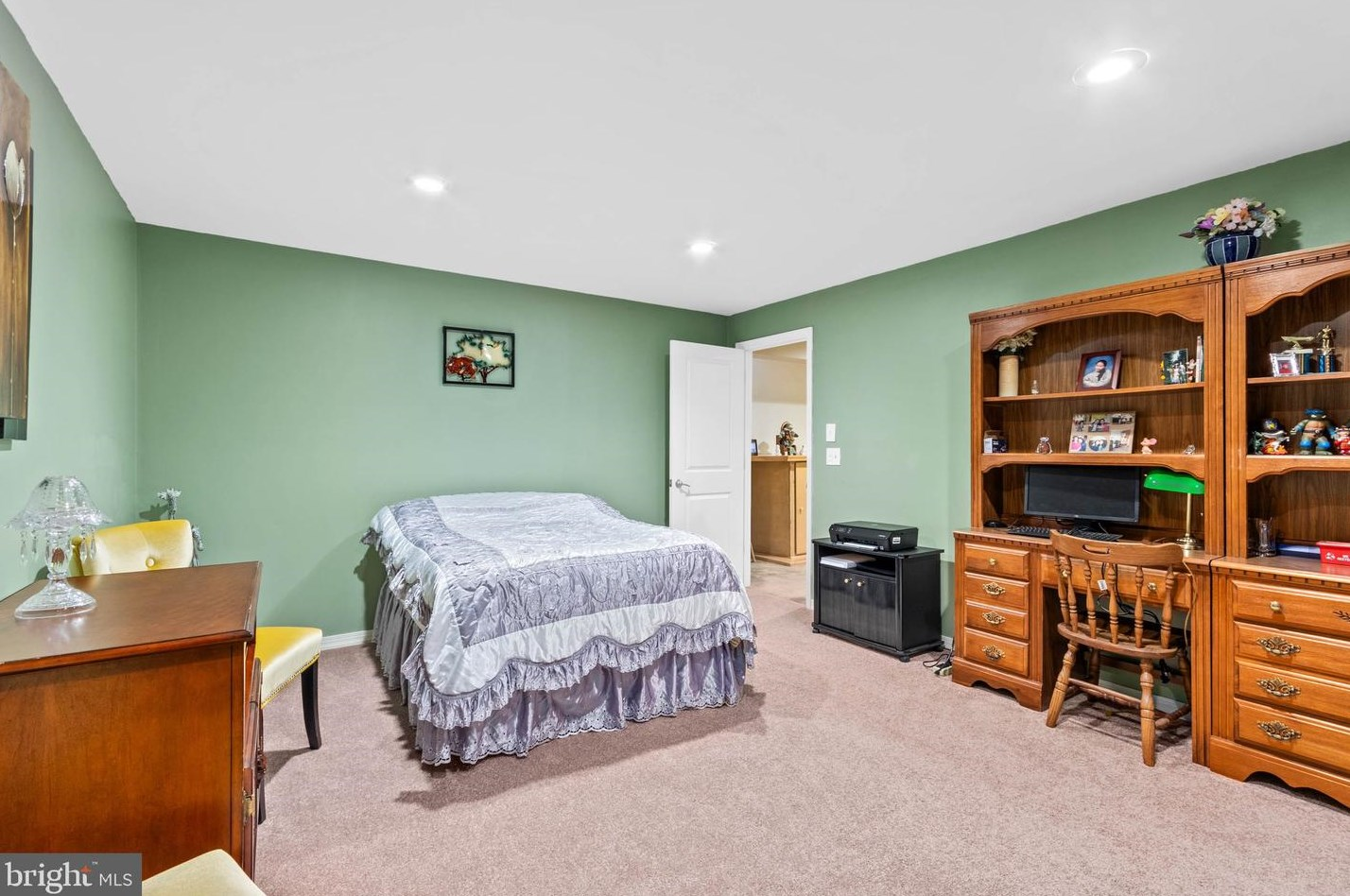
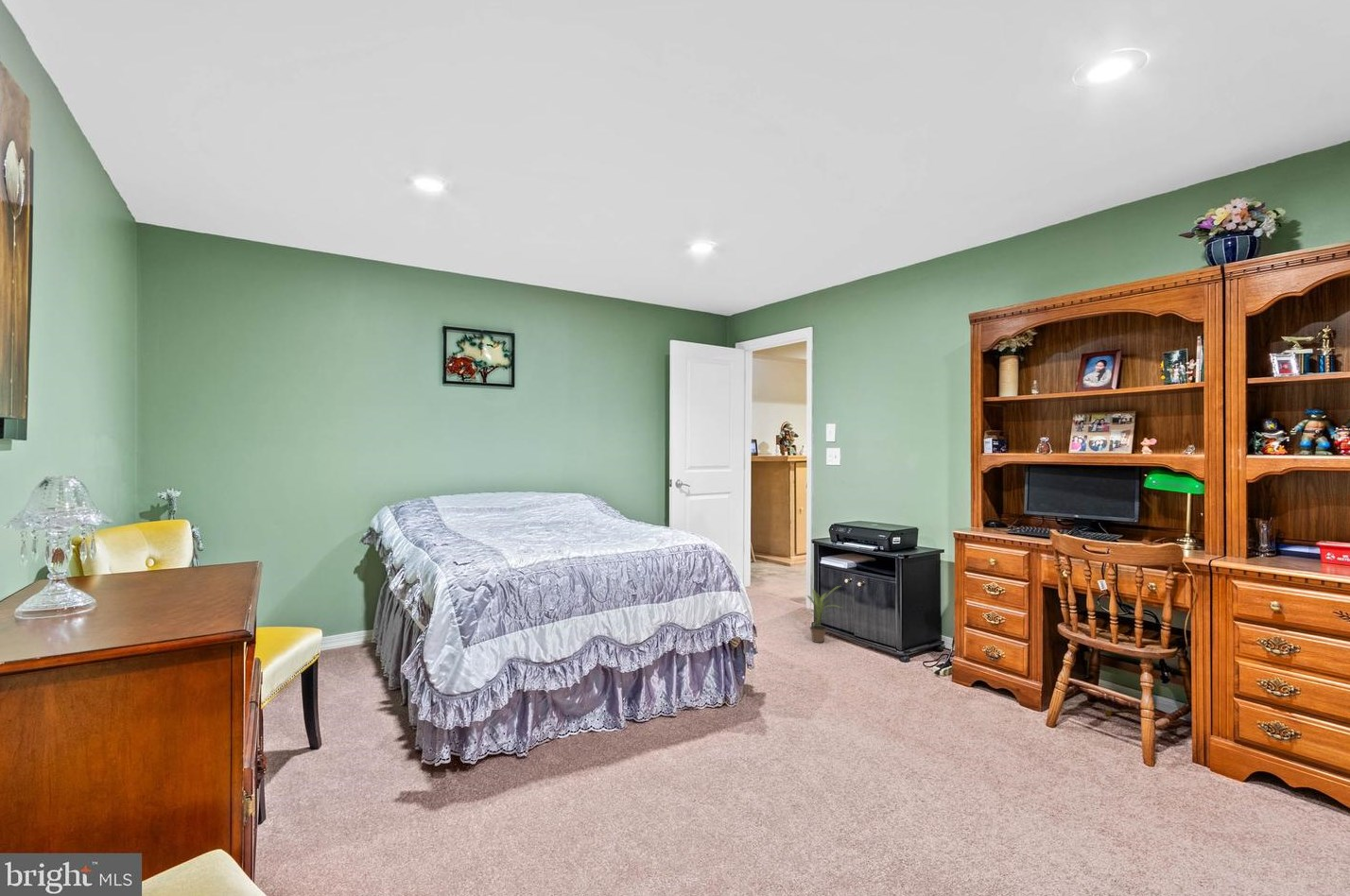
+ potted plant (818, 613)
